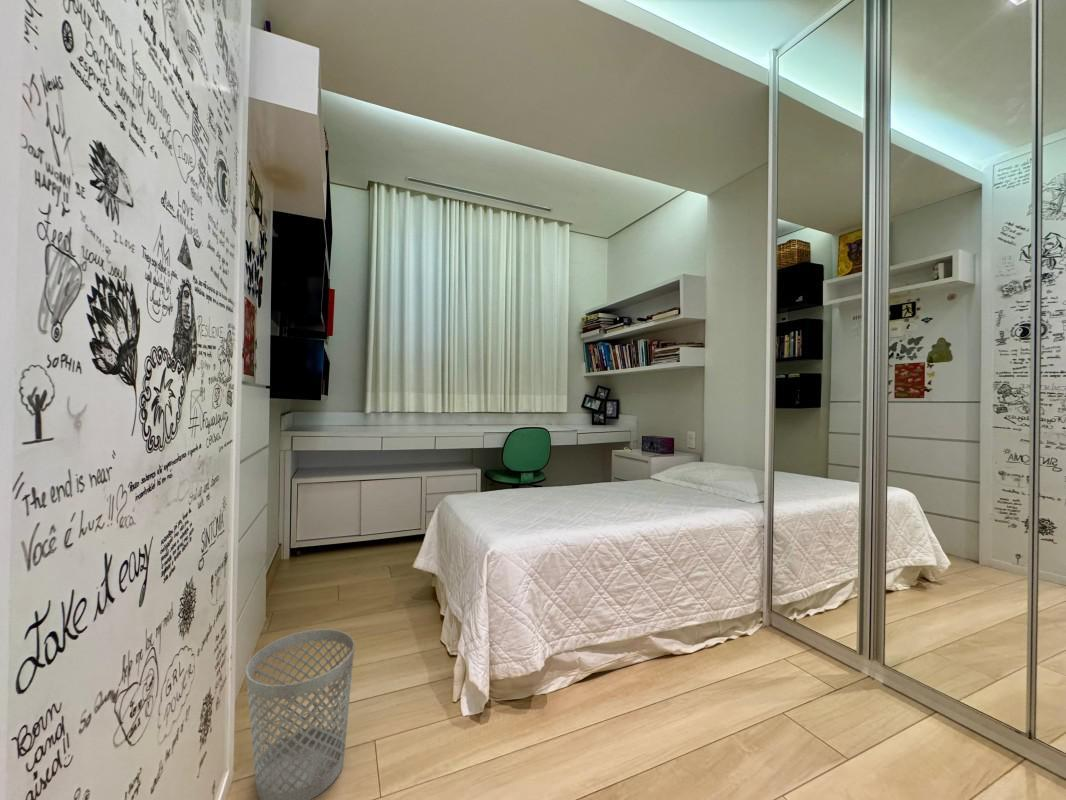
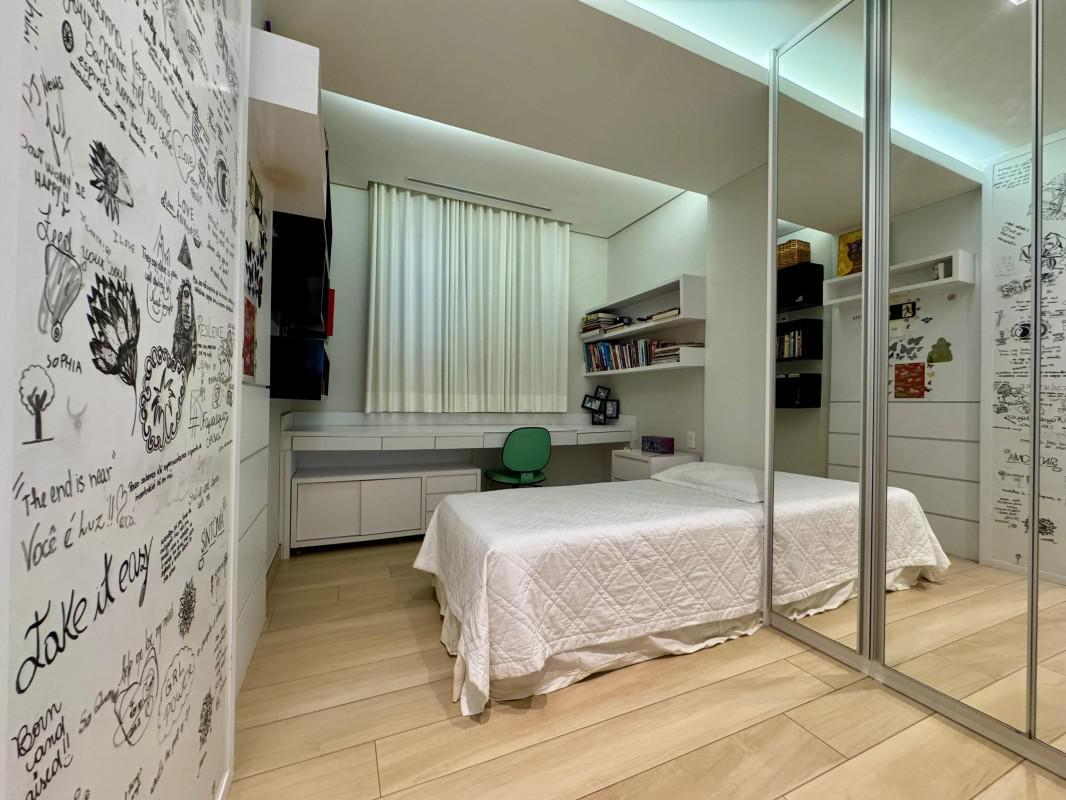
- wastebasket (302, 713)
